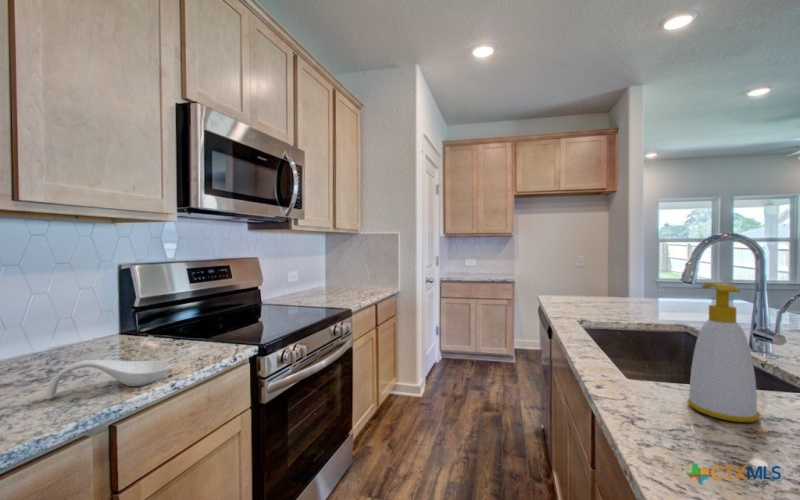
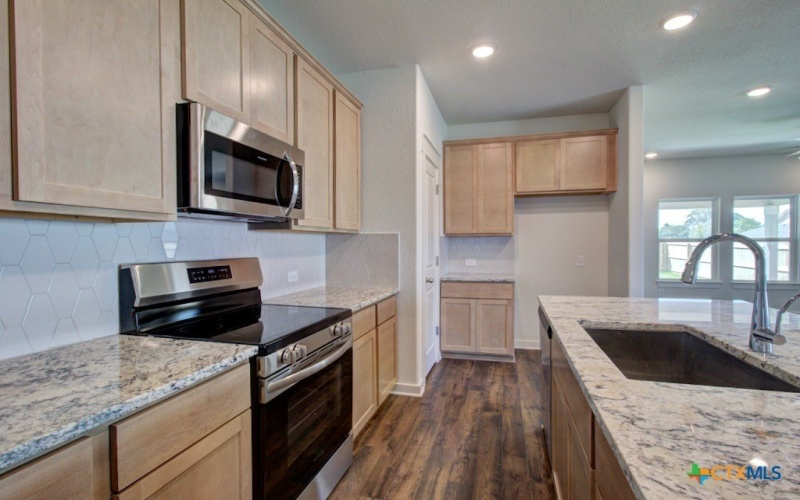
- soap bottle (721, 347)
- spoon rest (113, 372)
